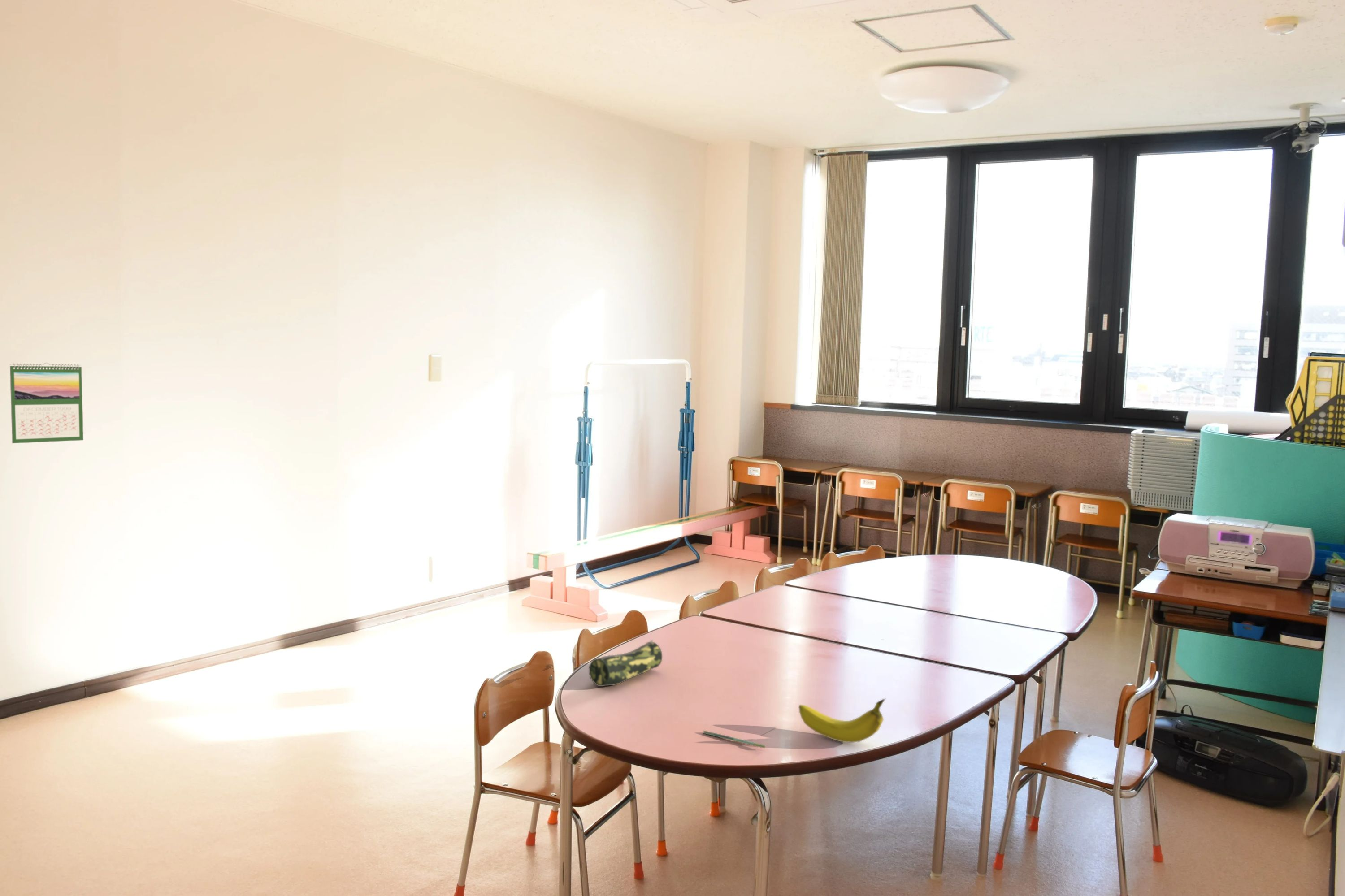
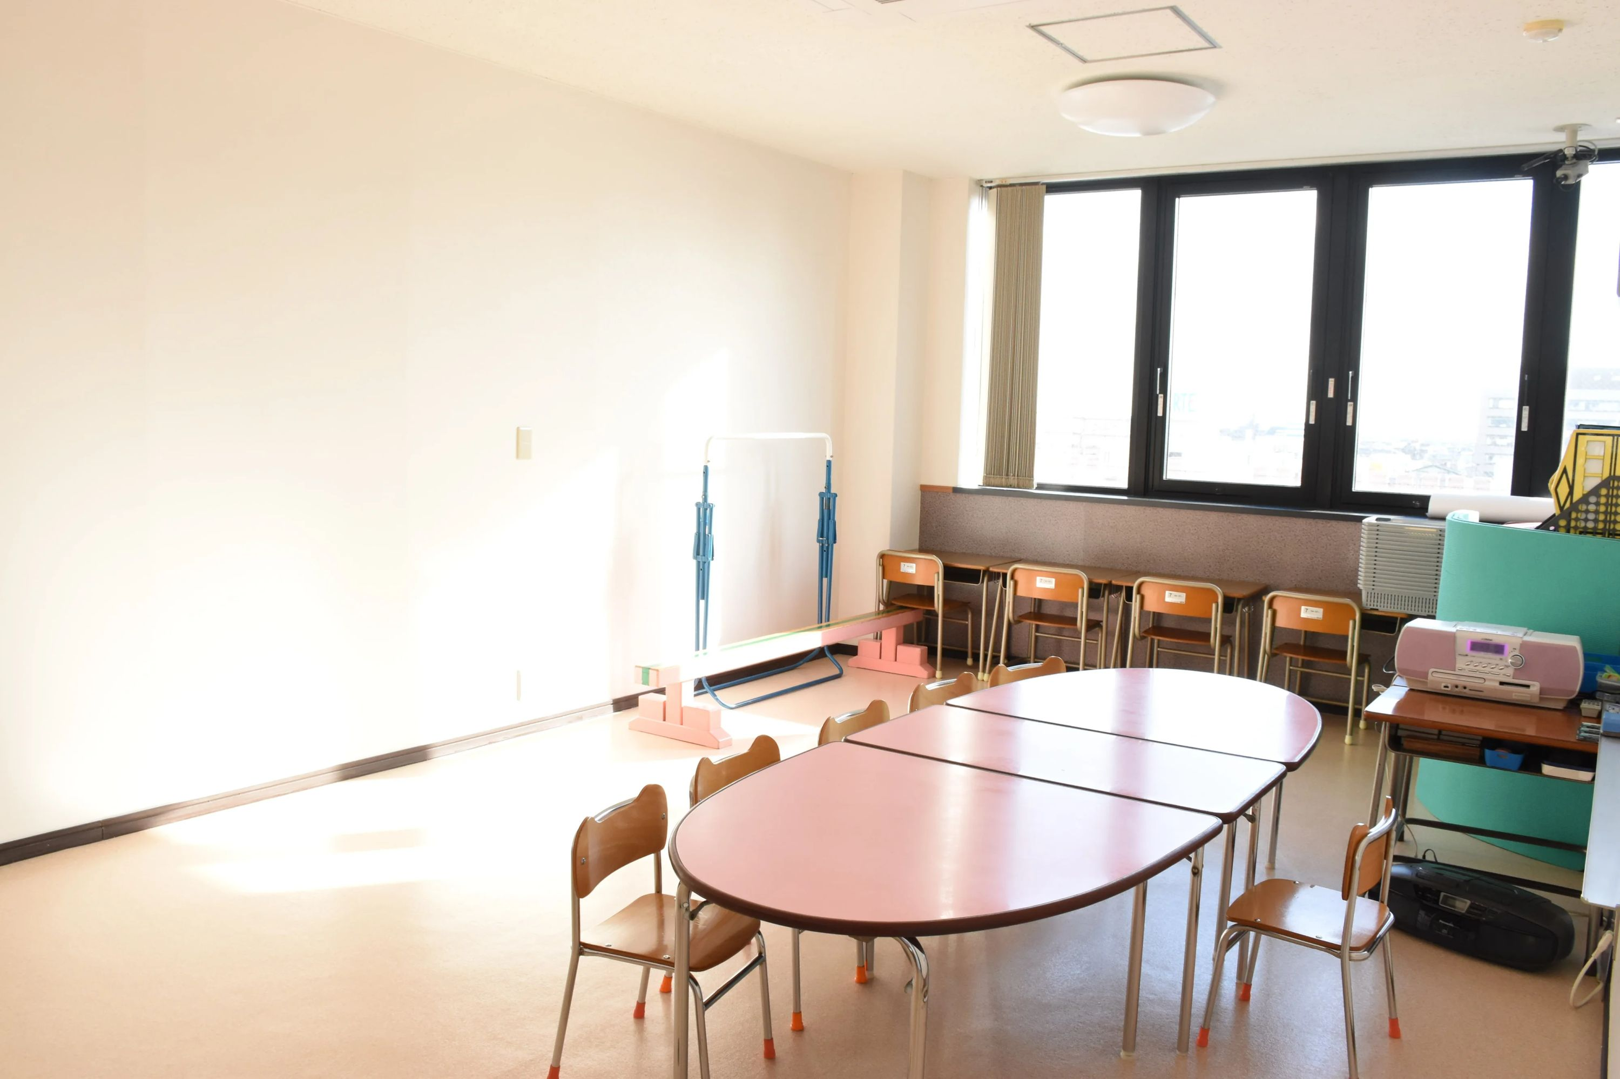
- pencil case (628, 663)
- pen (733, 739)
- fruit (840, 720)
- calendar (48, 402)
